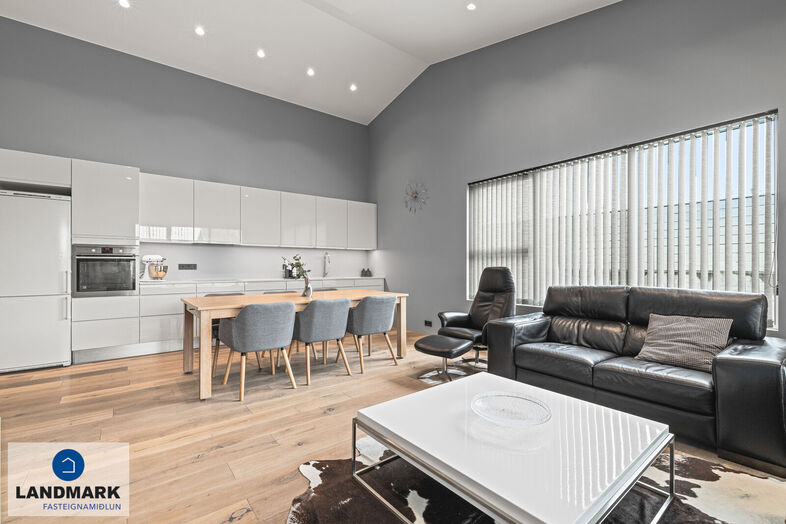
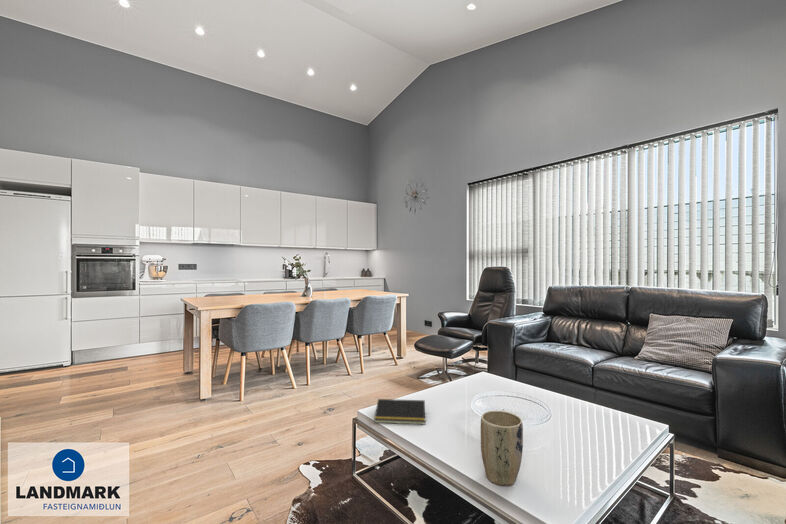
+ notepad (400, 411)
+ plant pot (501, 447)
